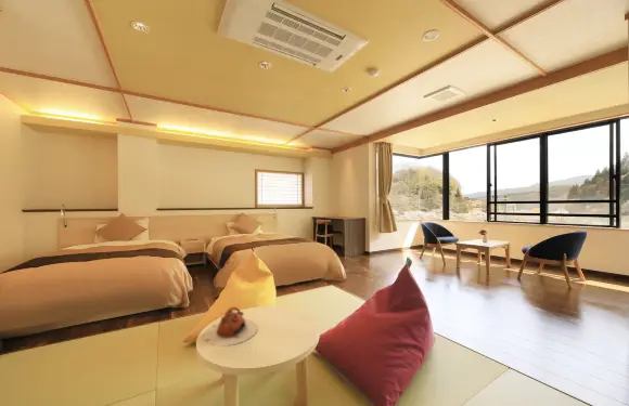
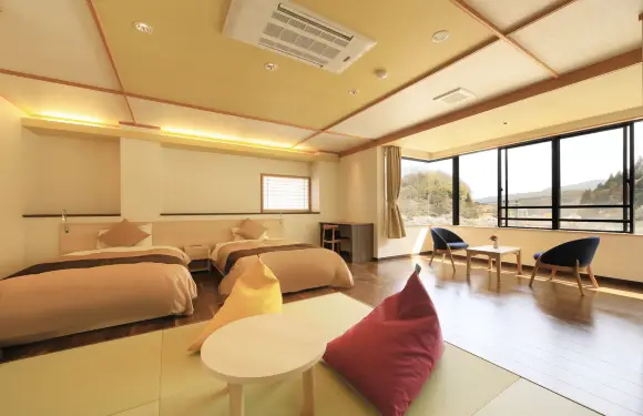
- teapot (231, 319)
